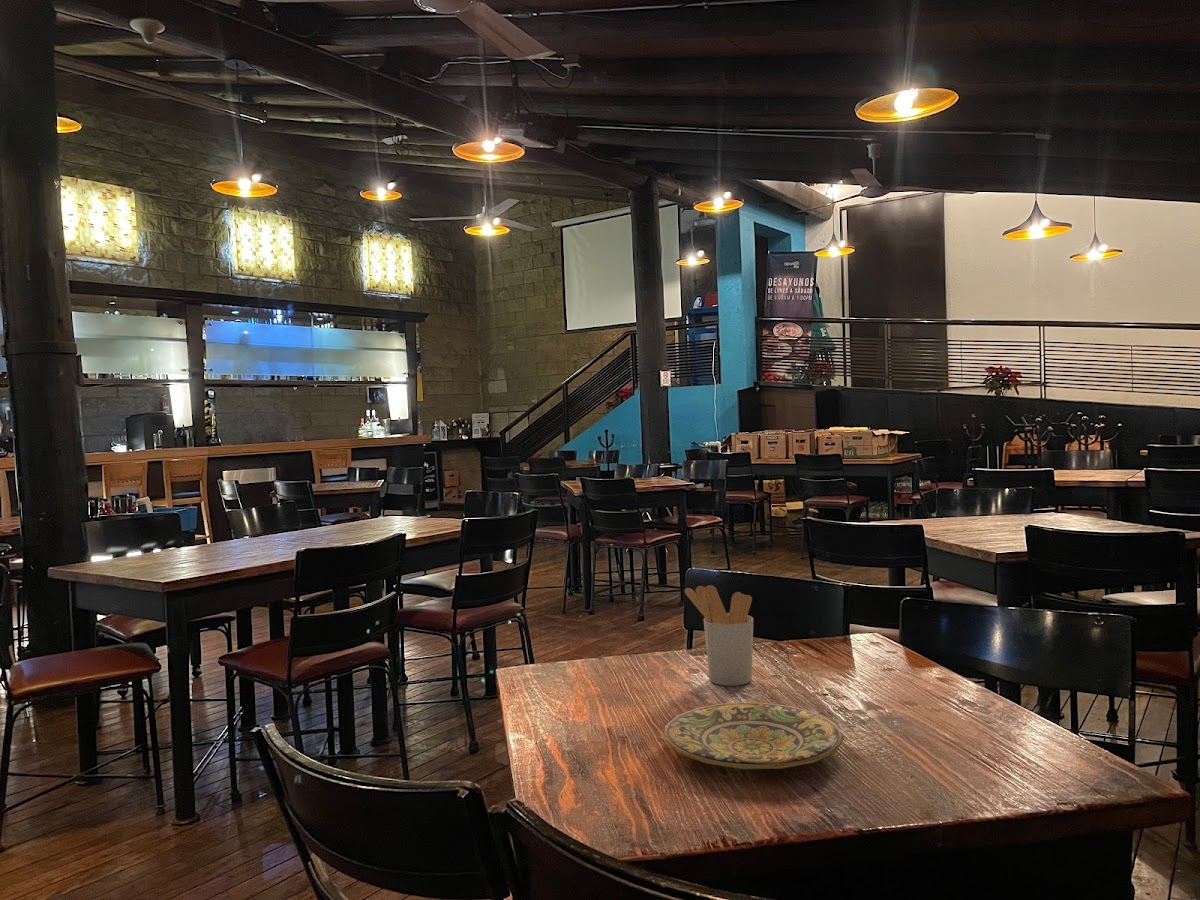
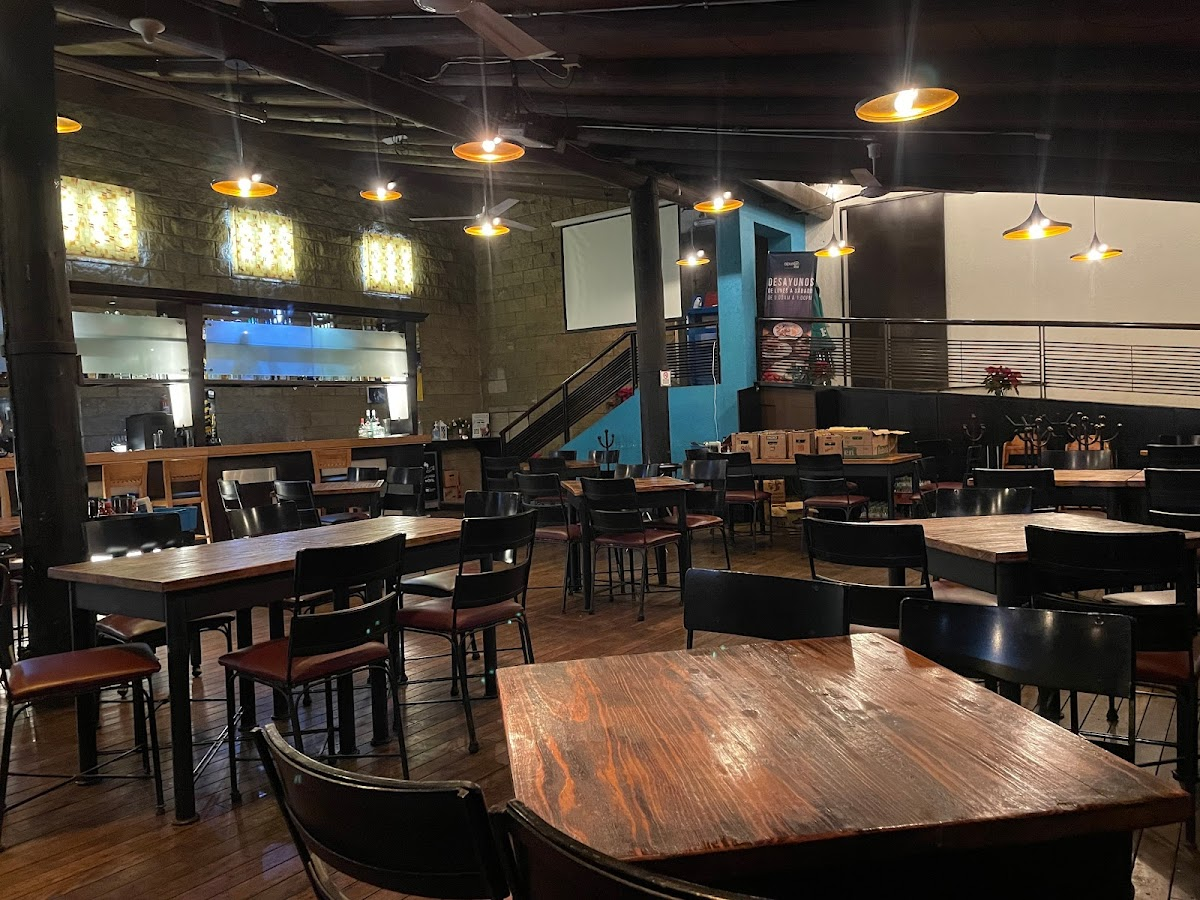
- utensil holder (719, 631)
- plate (752, 740)
